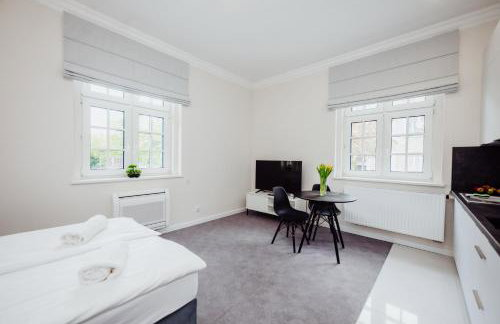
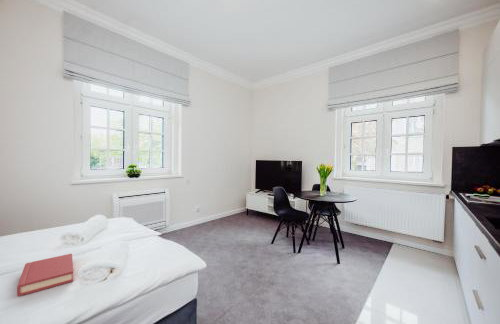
+ hardback book (48, 272)
